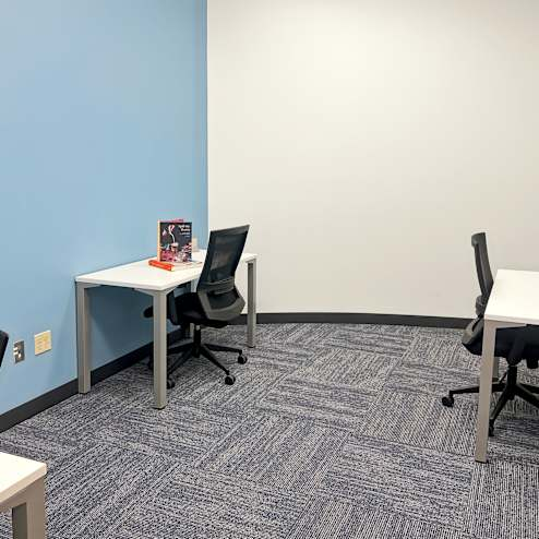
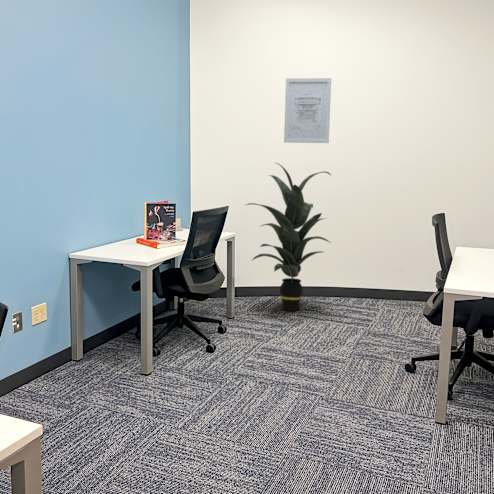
+ indoor plant (288, 236)
+ wall art (307, 110)
